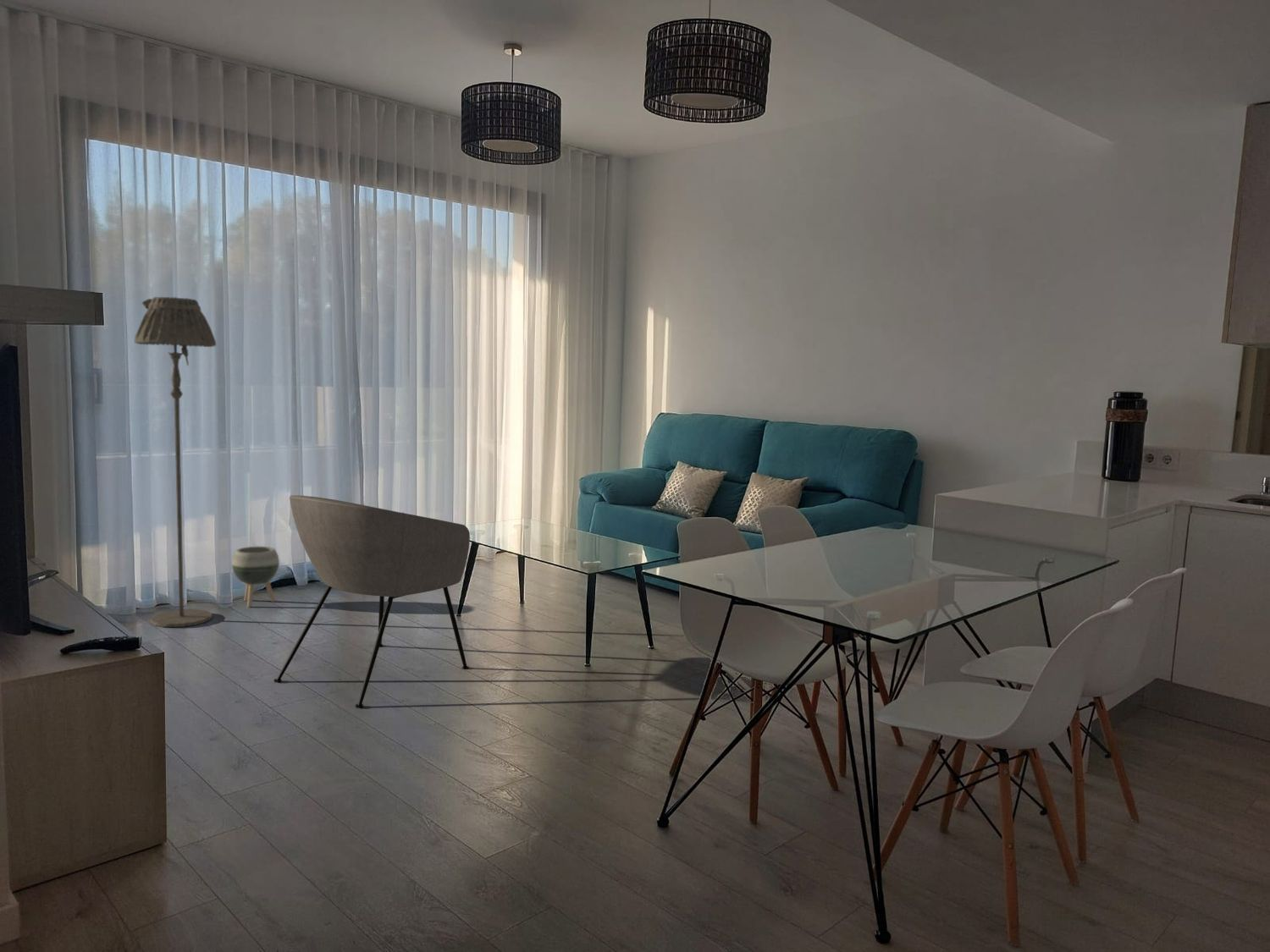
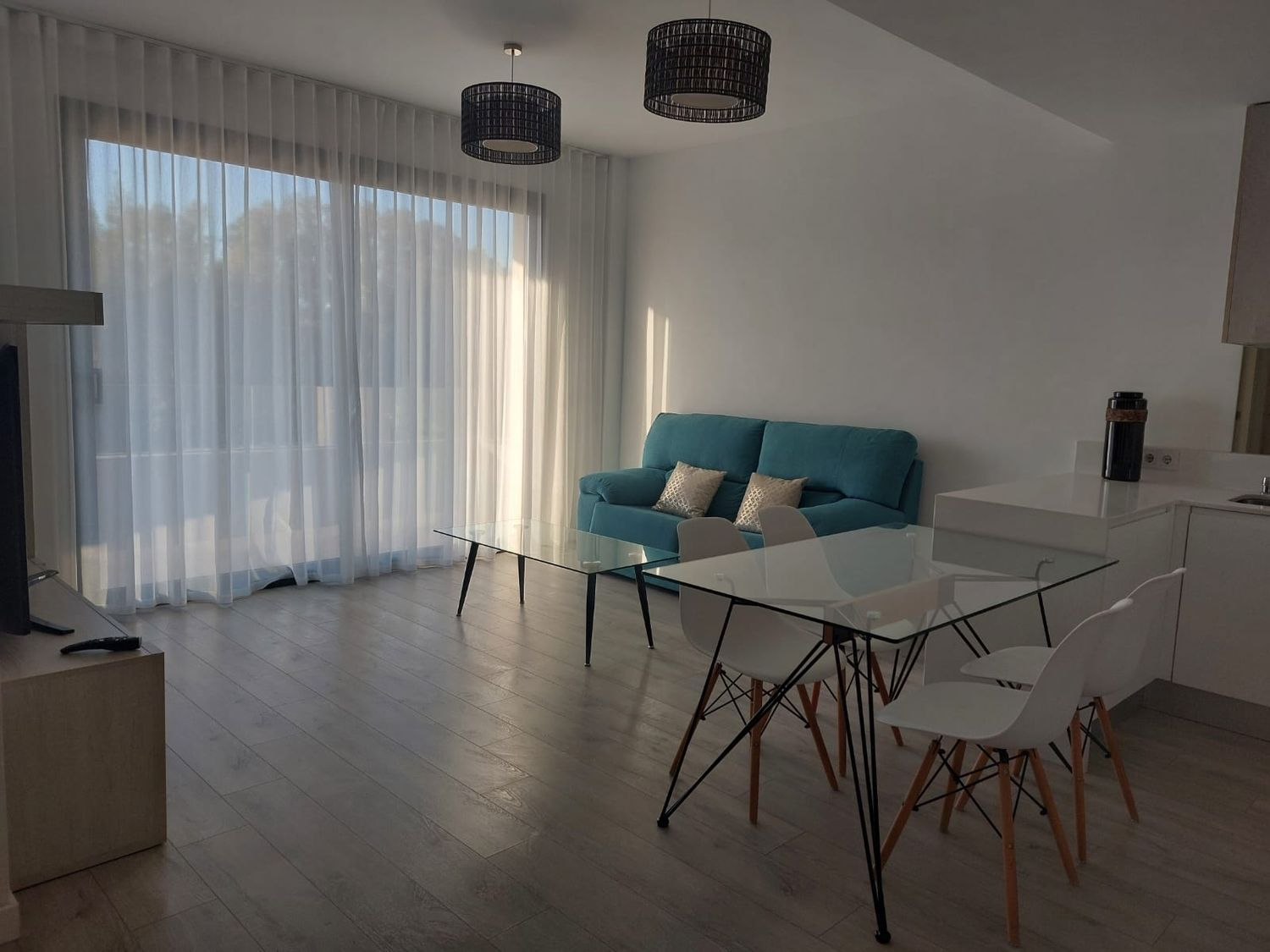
- floor lamp (179, 462)
- planter (256, 576)
- armchair (374, 583)
